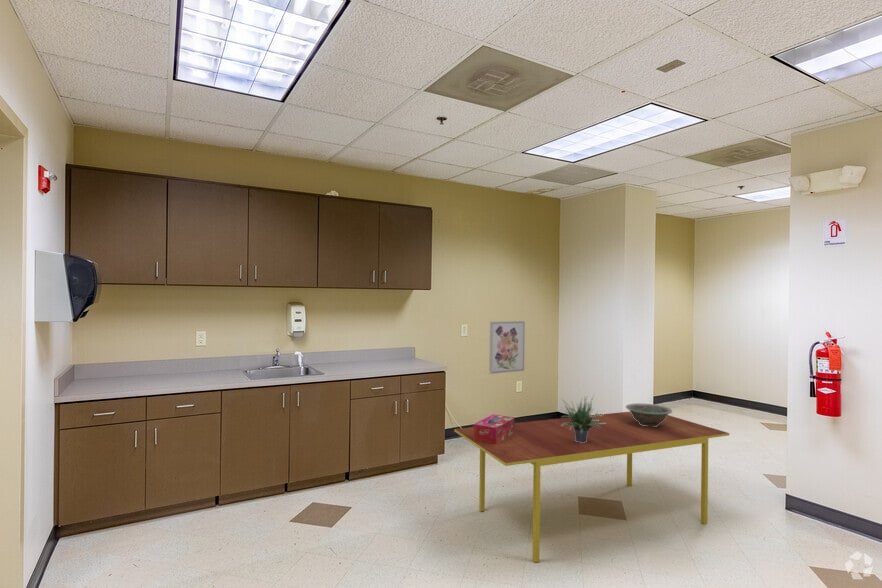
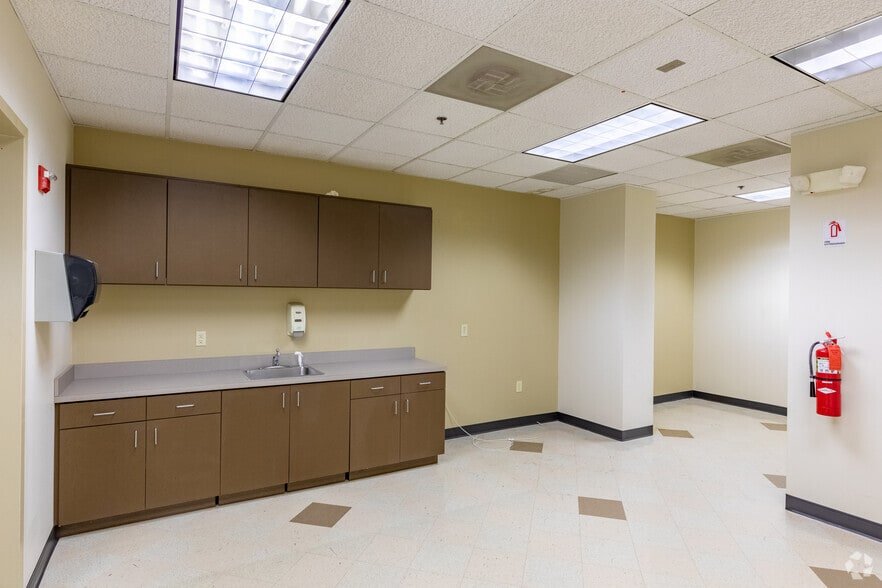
- potted plant (579, 415)
- wall art (507, 346)
- dining table (587, 459)
- tissue box (494, 428)
- decorative bowl (648, 416)
